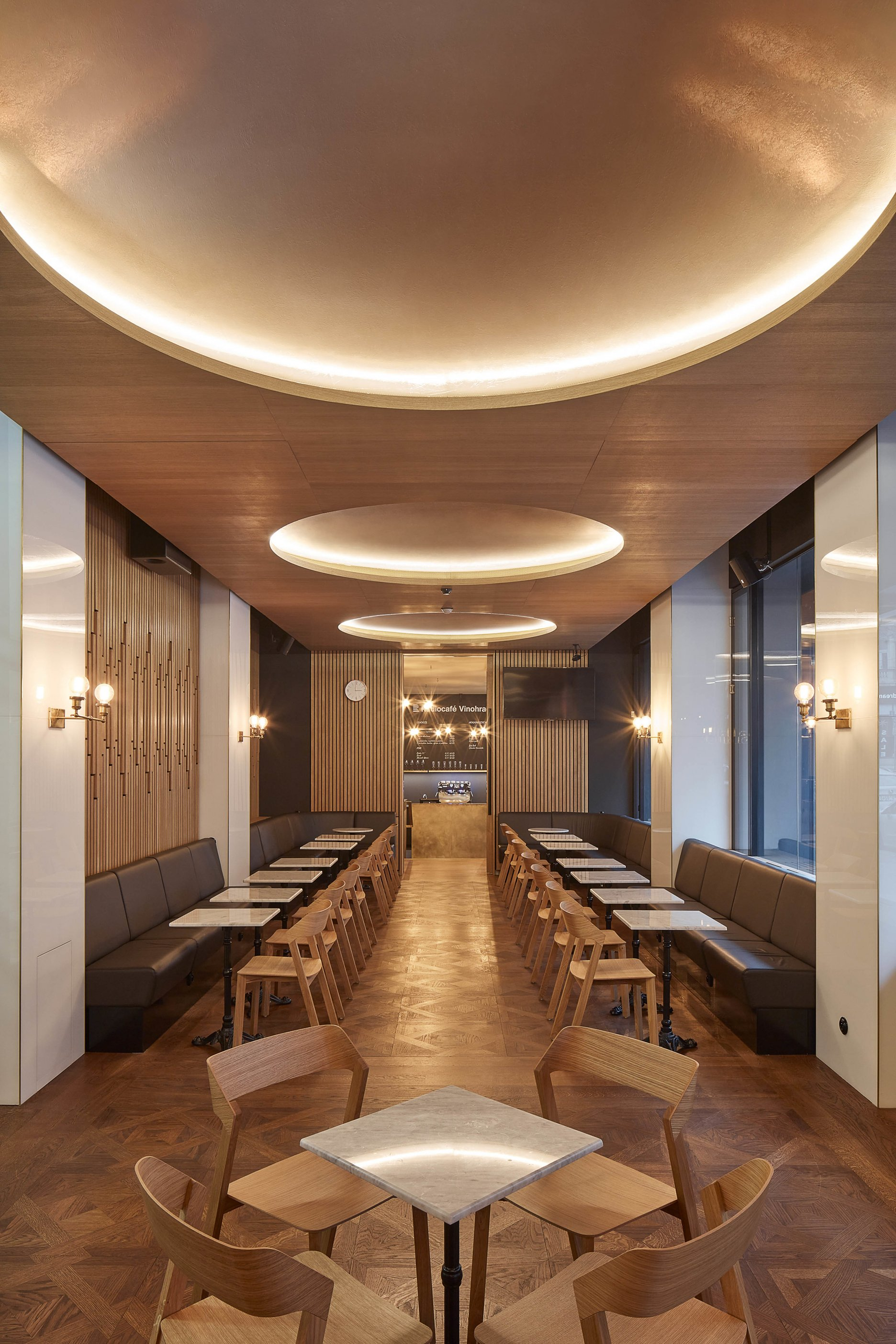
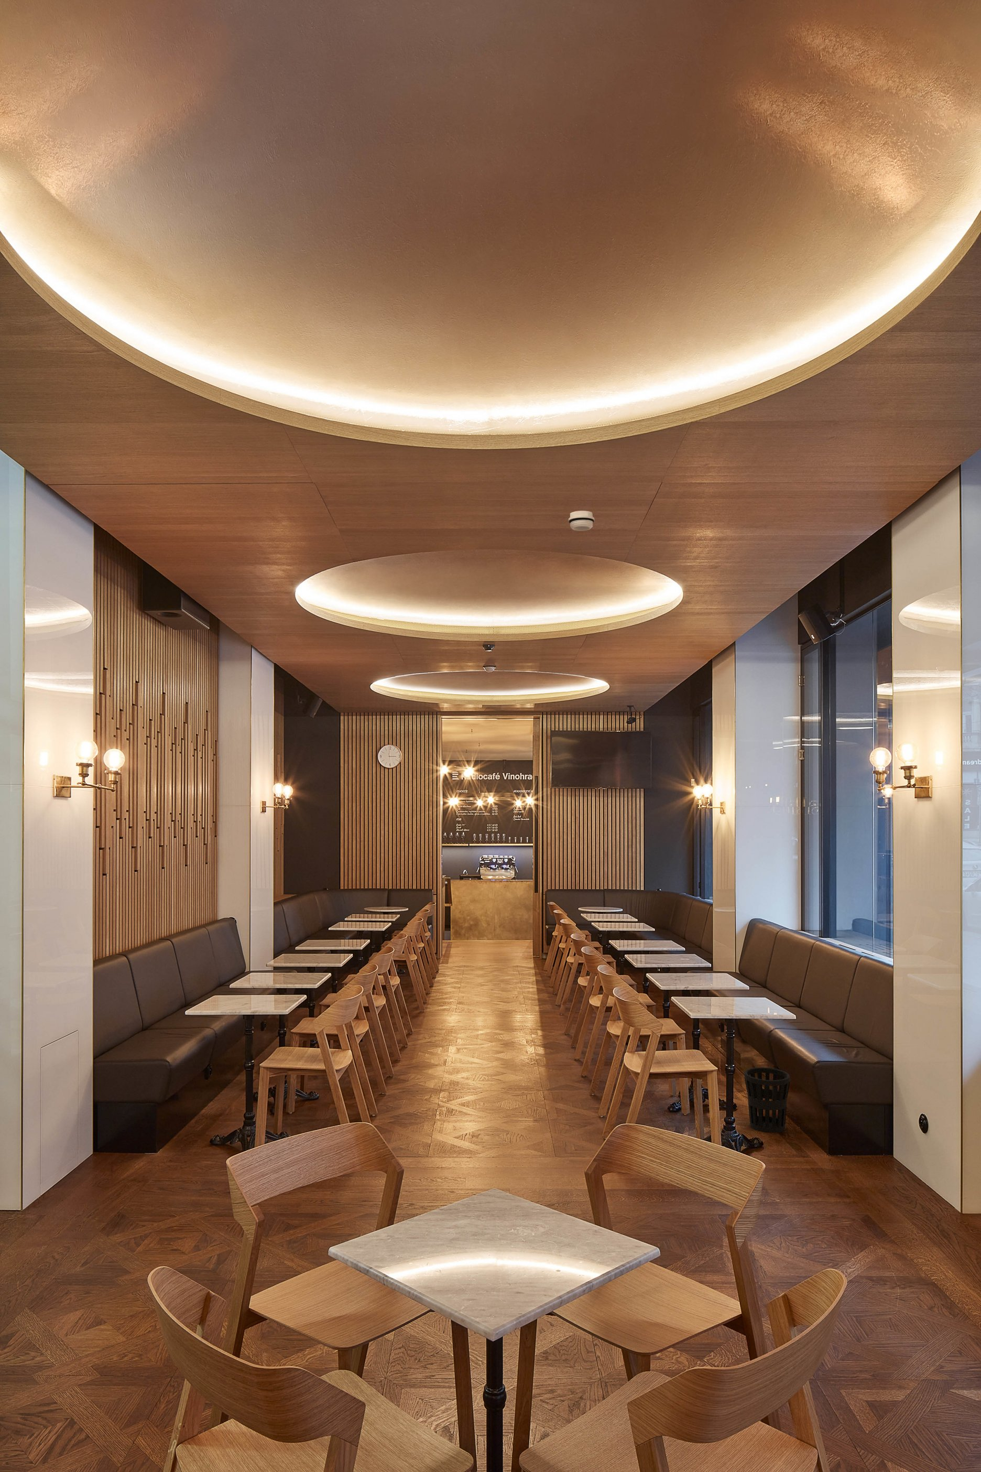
+ wastebasket (768, 1101)
+ smoke detector (581, 520)
